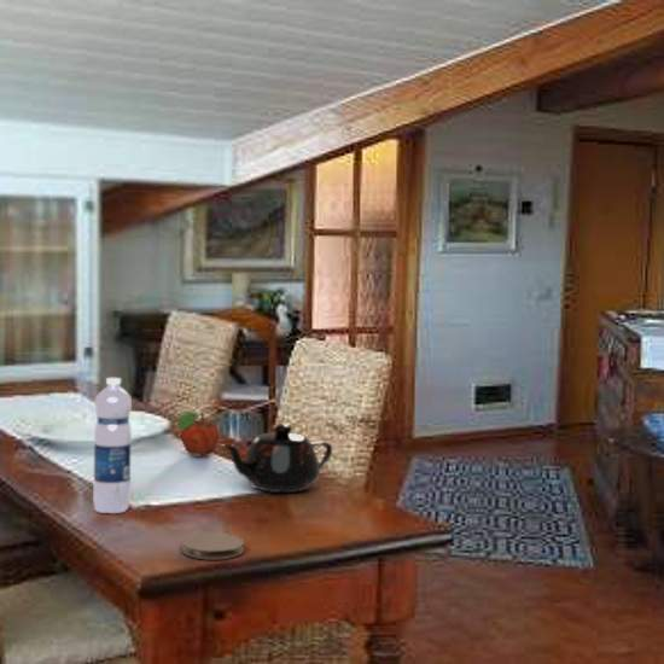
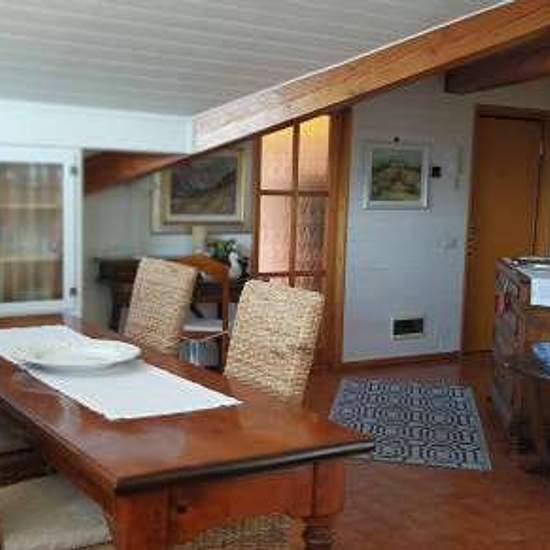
- water bottle (112, 444)
- teapot (278, 455)
- coaster (212, 546)
- fruit (197, 433)
